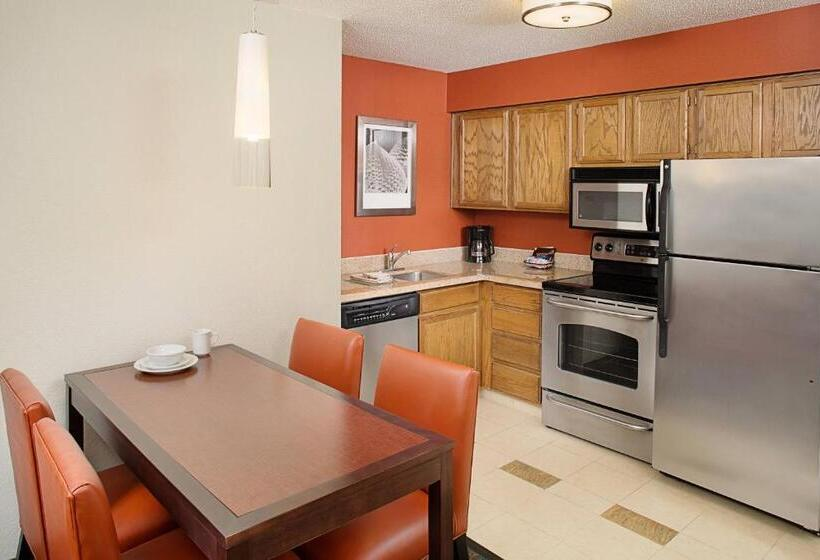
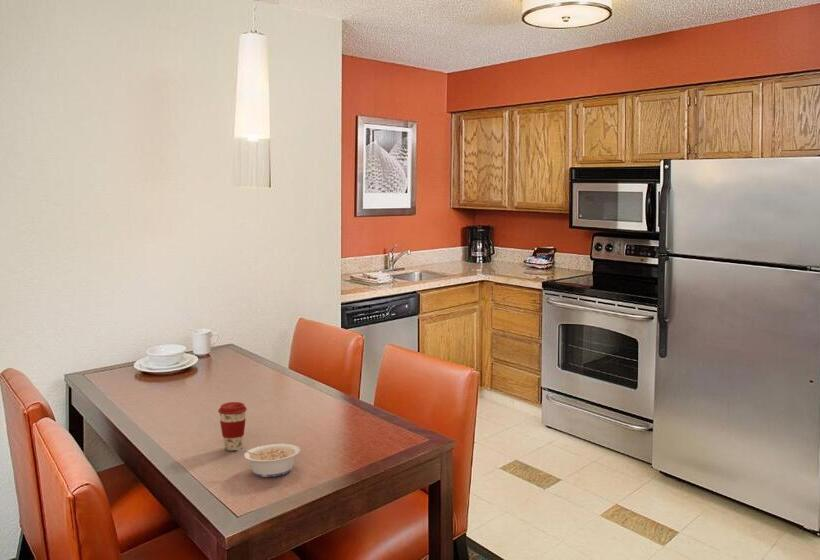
+ legume (270, 459)
+ coffee cup (232, 426)
